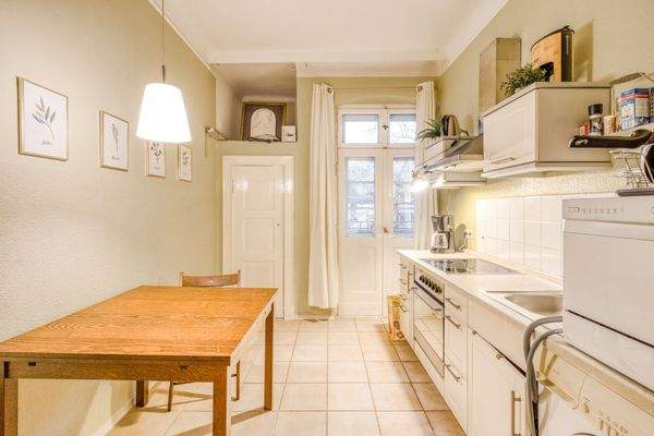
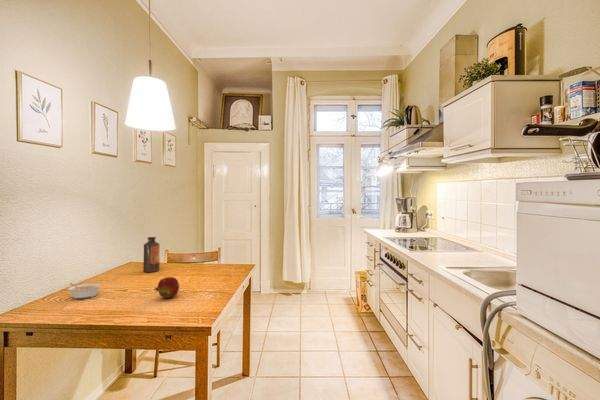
+ legume (83, 290)
+ bottle (151, 253)
+ fruit (166, 287)
